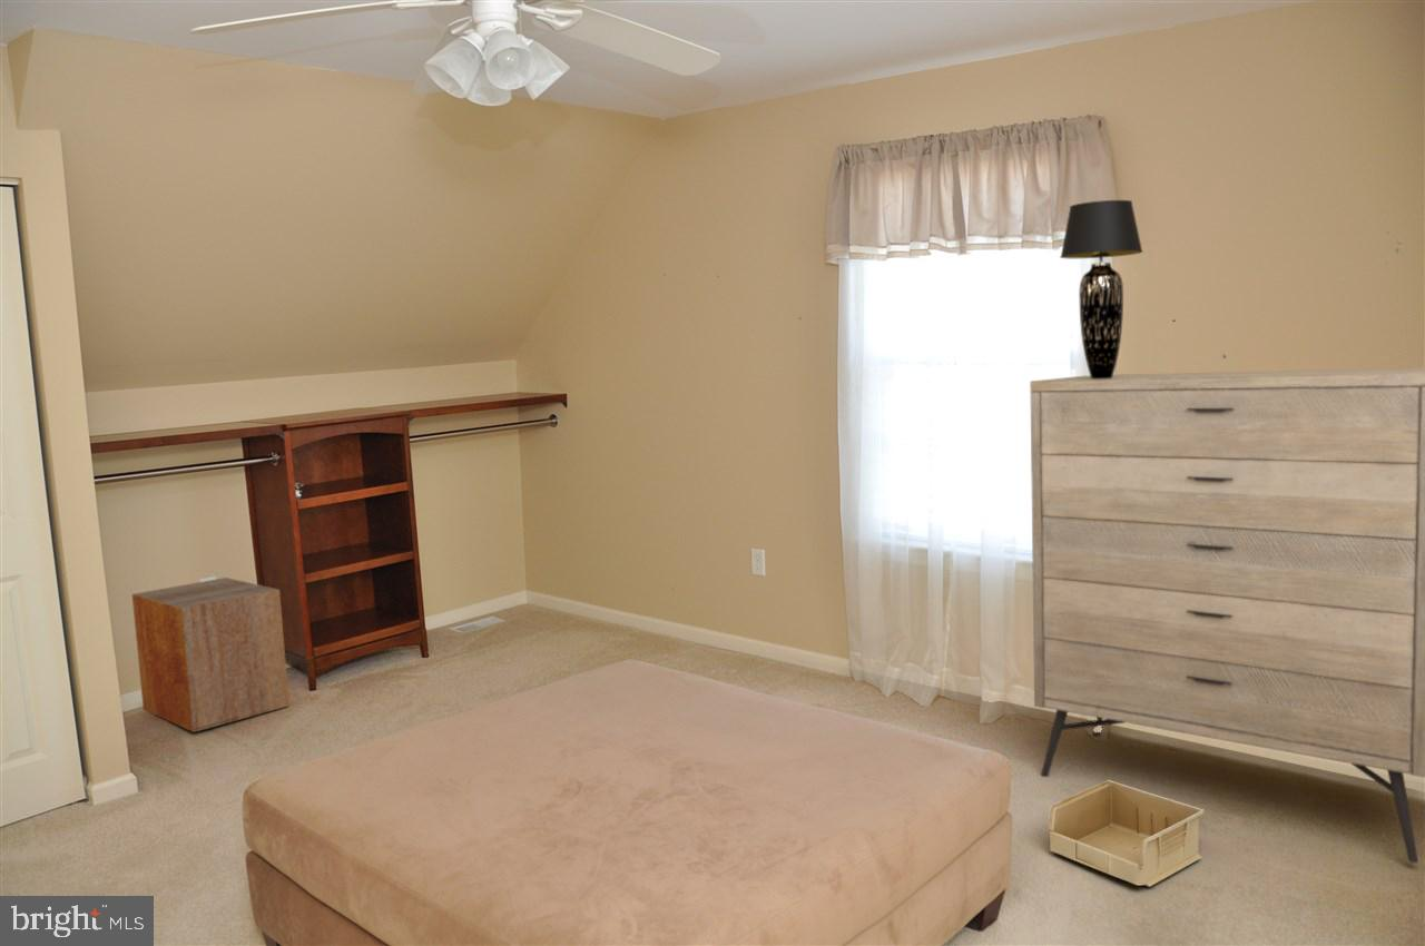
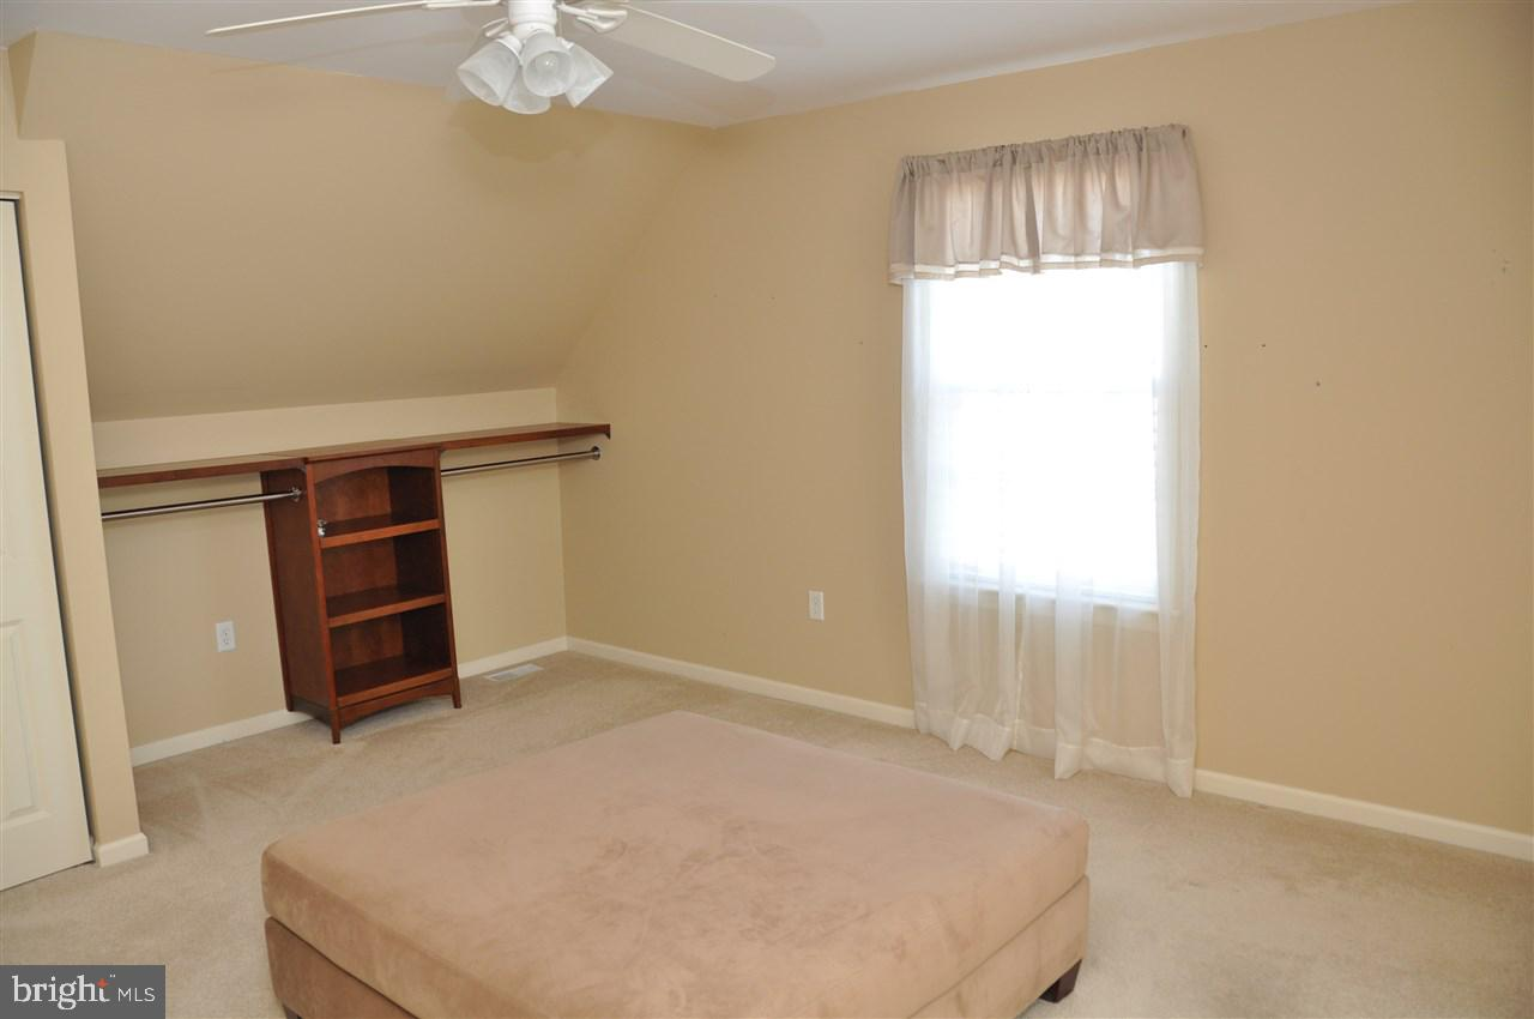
- dresser (1232, 587)
- storage bin (1123, 831)
- table lamp (1101, 290)
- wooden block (210, 650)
